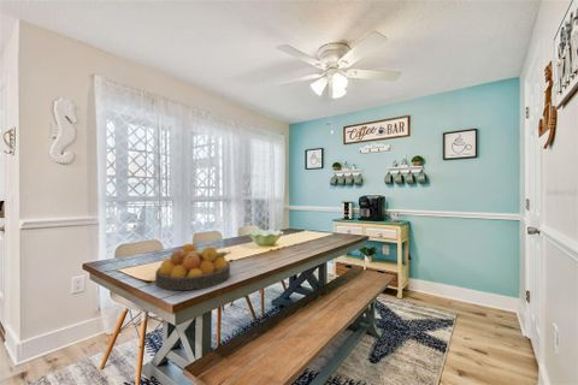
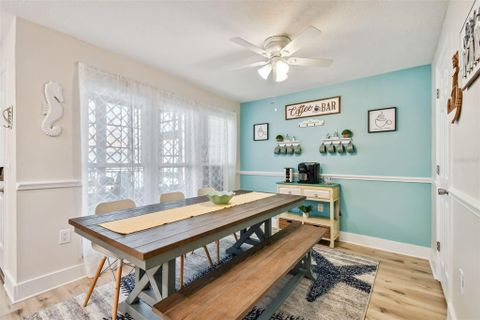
- fruit bowl (194, 261)
